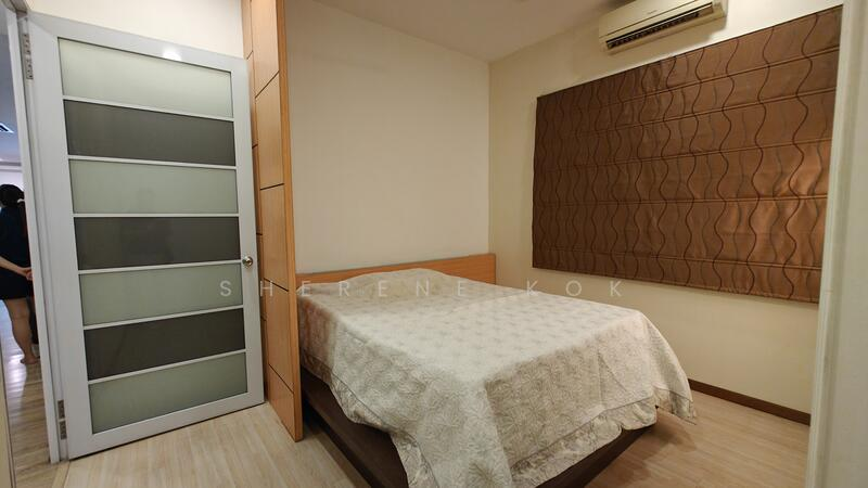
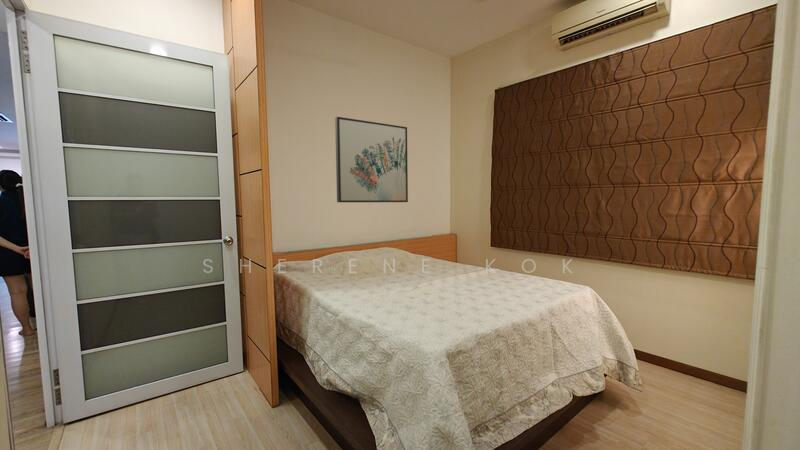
+ wall art (373, 162)
